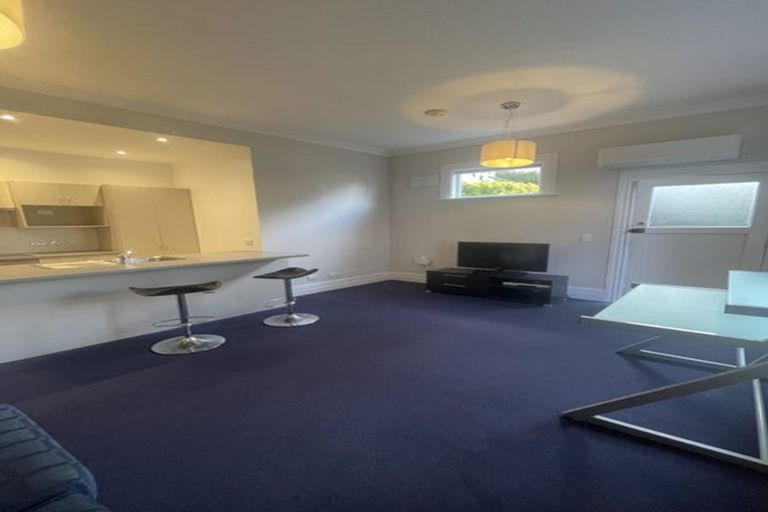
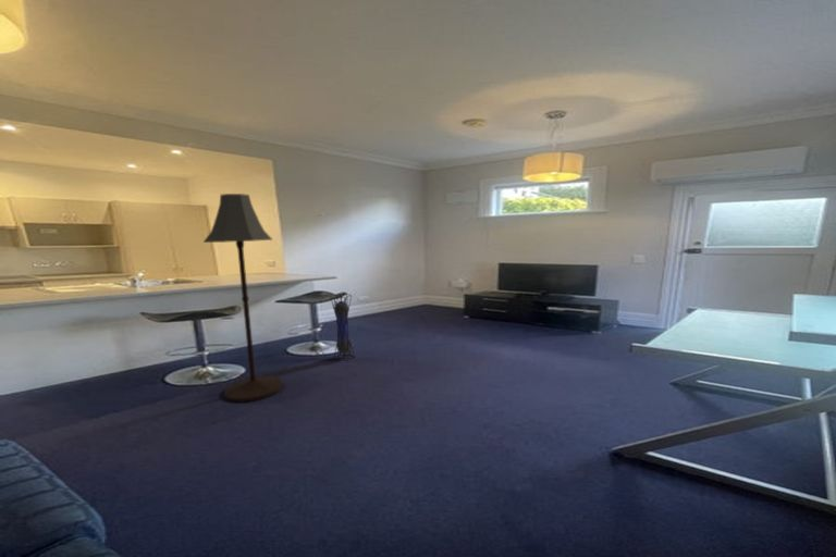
+ lantern (342, 326)
+ floor lamp (245, 296)
